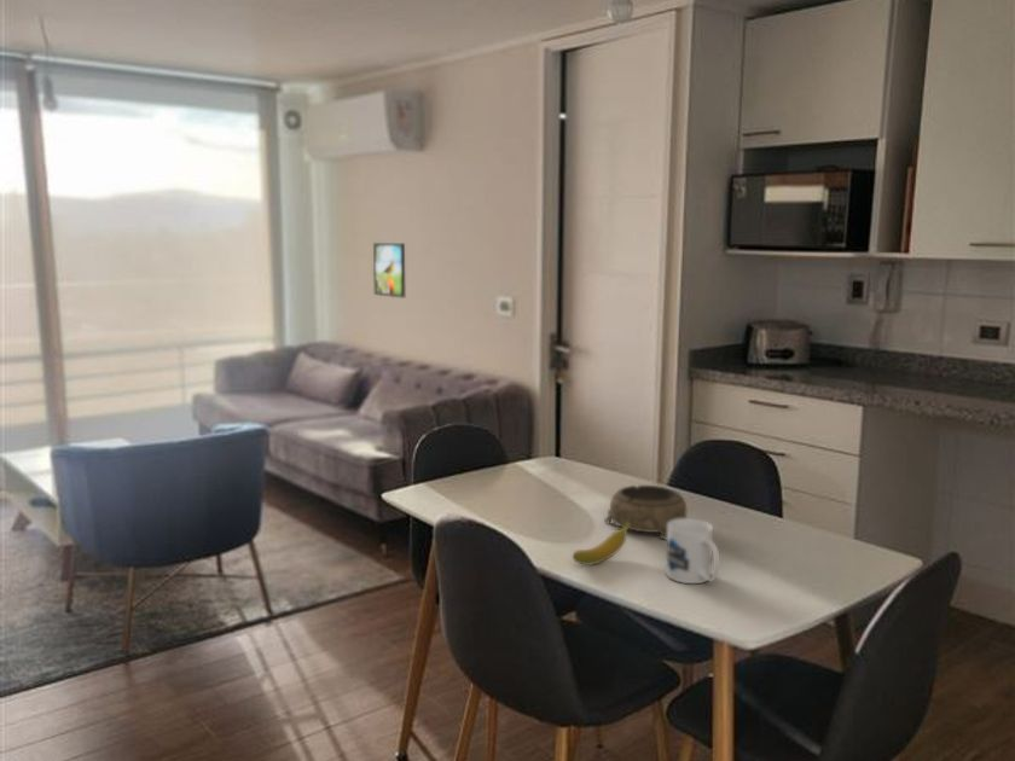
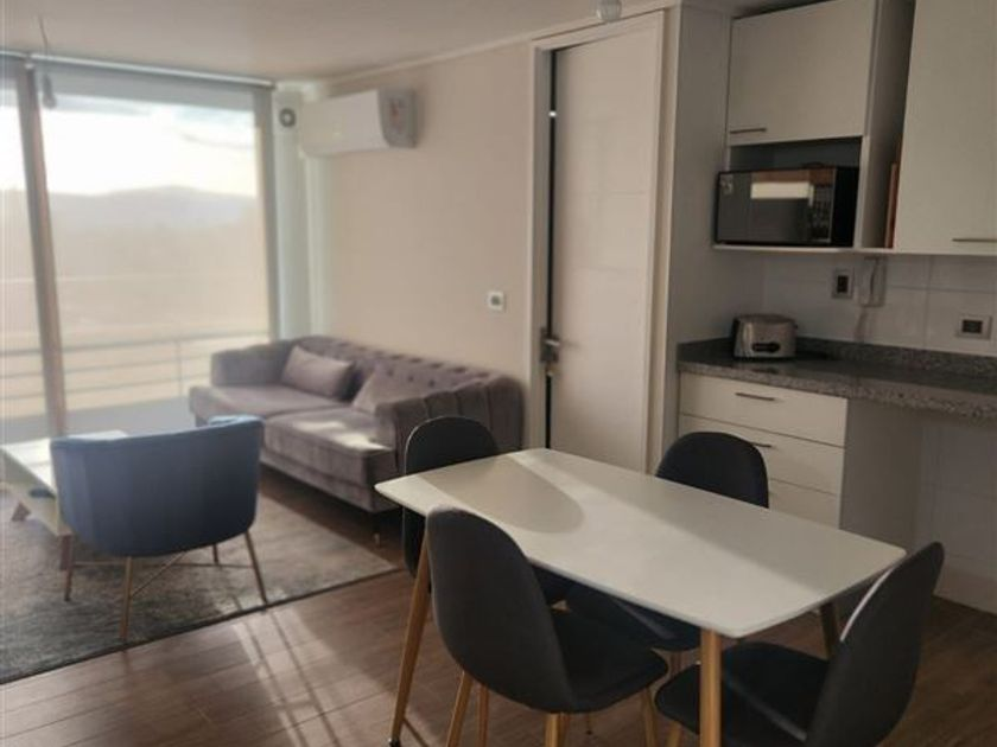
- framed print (388, 269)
- mug (692, 553)
- decorative bowl (644, 509)
- banana (602, 545)
